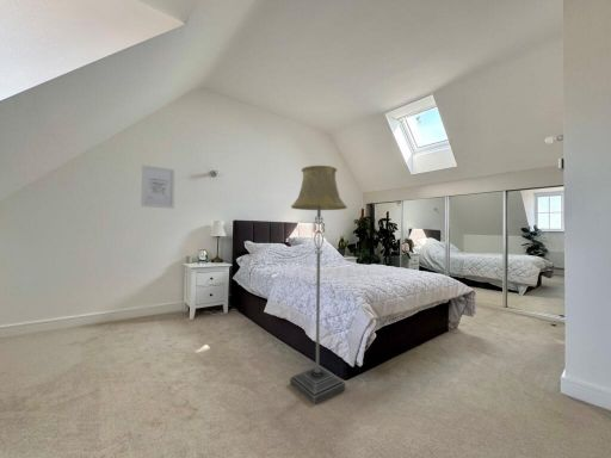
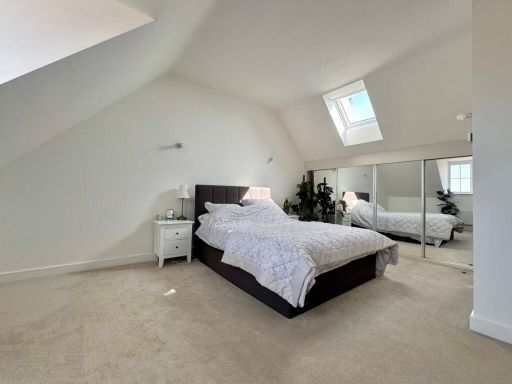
- floor lamp (317, 277)
- wall art (158, 187)
